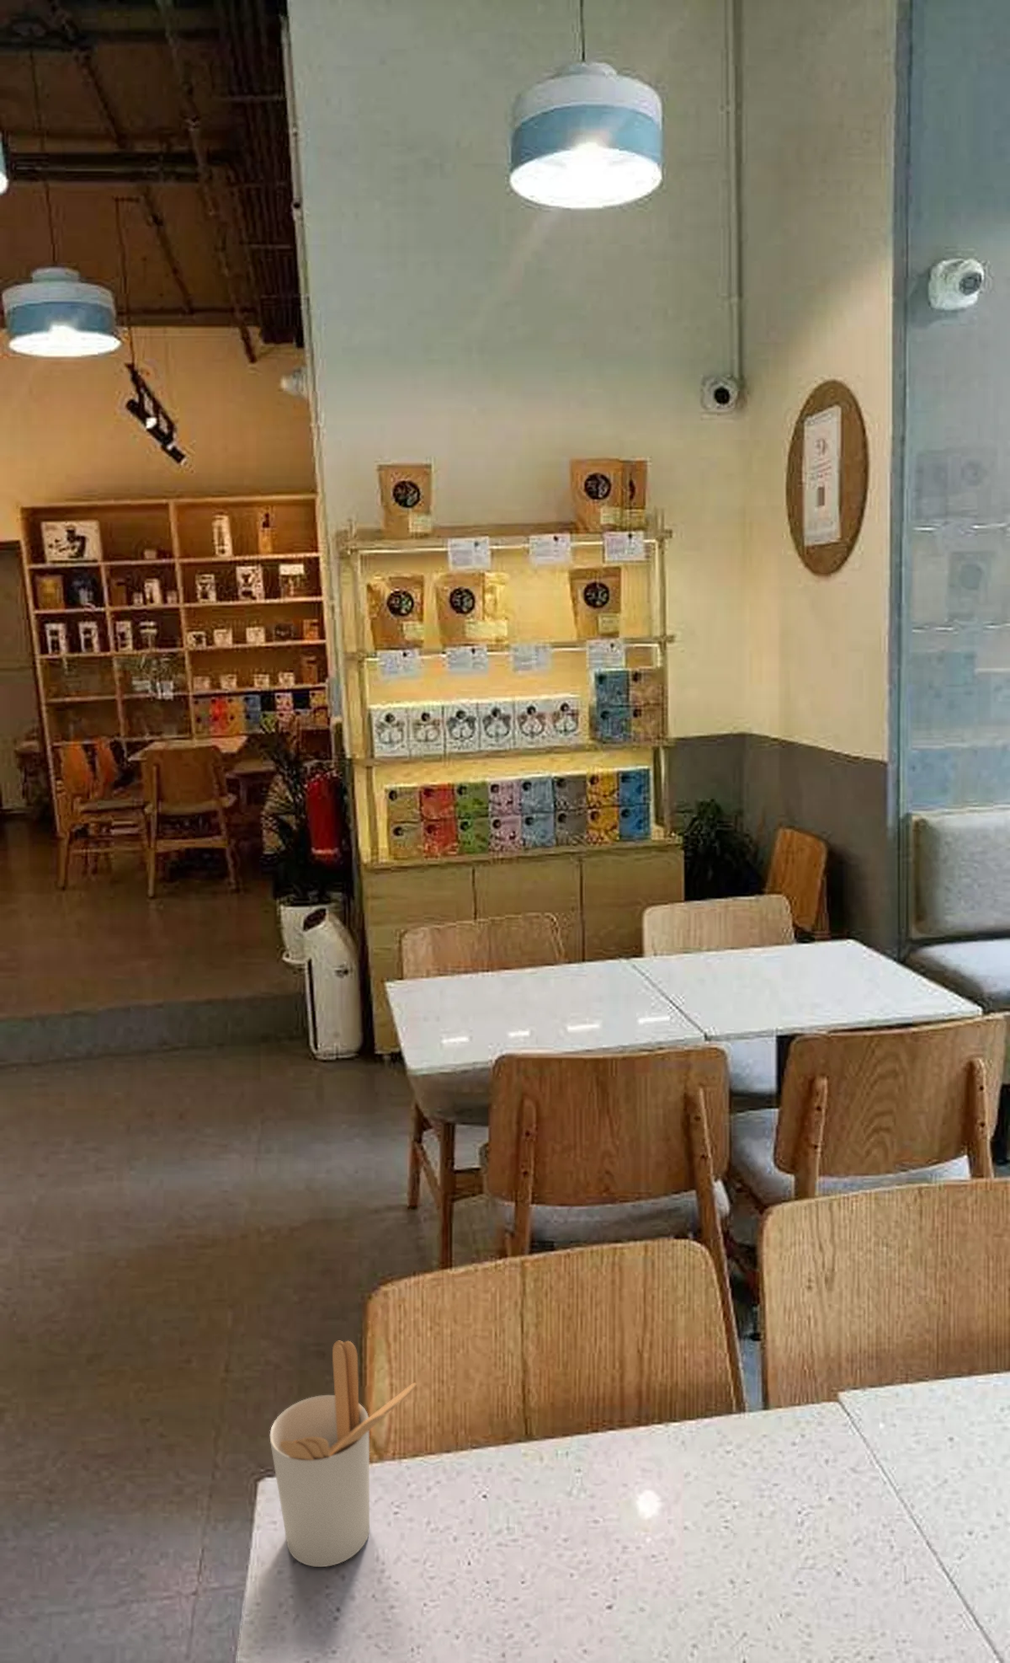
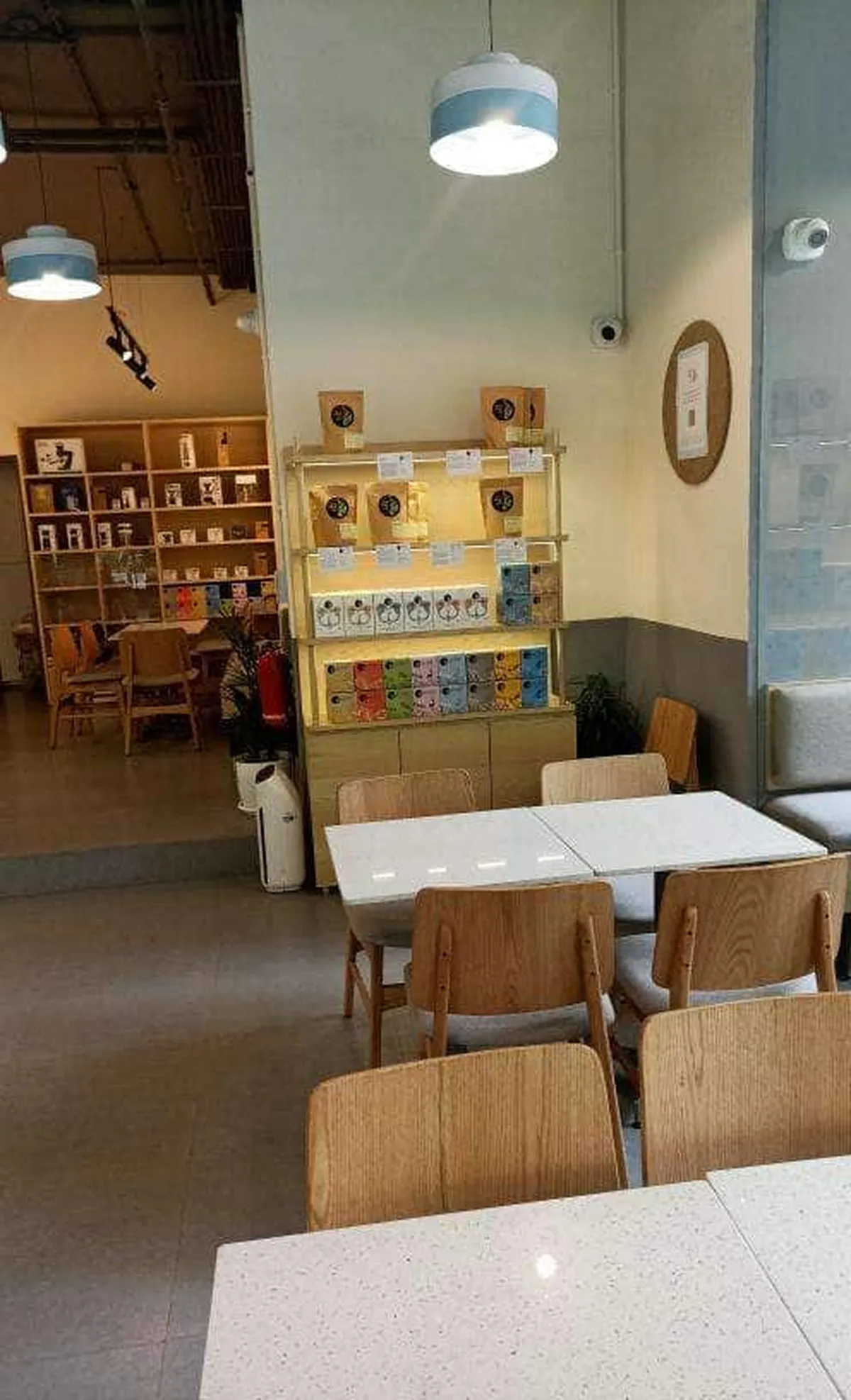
- utensil holder (344, 1460)
